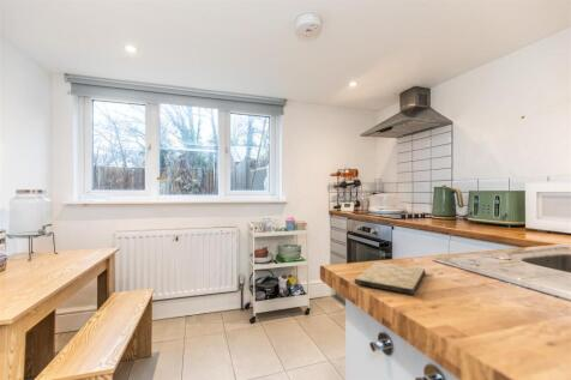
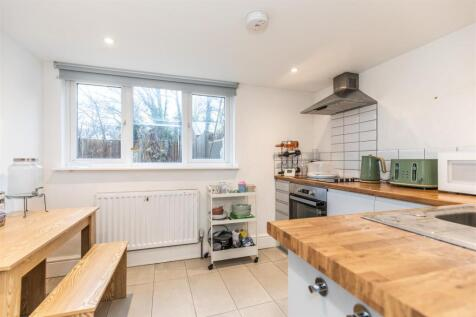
- cutting board (391, 275)
